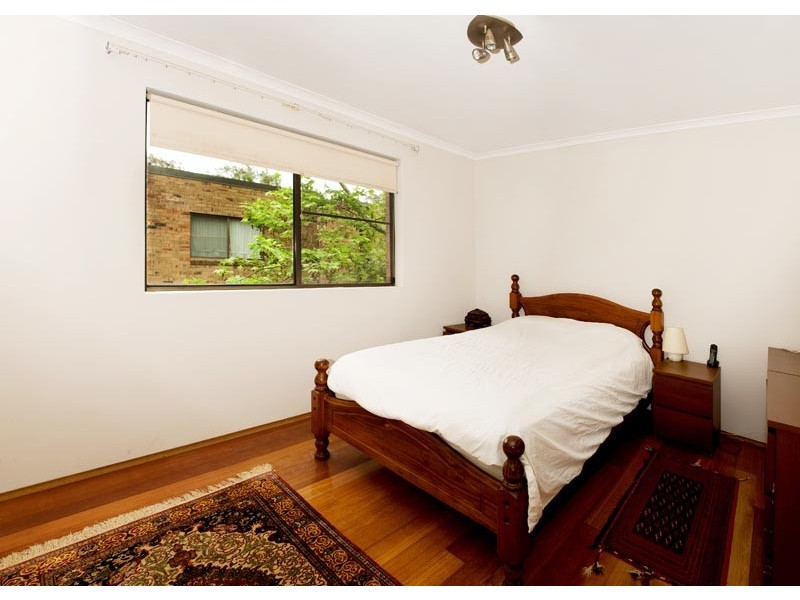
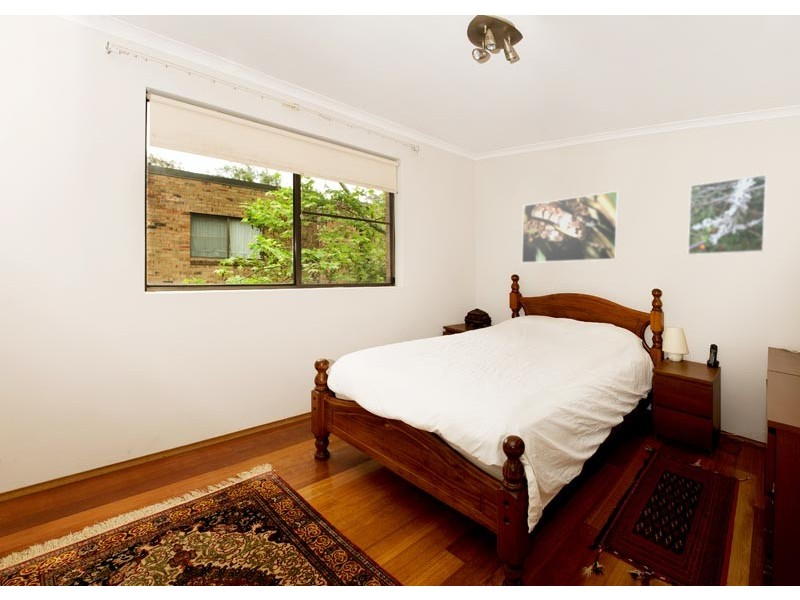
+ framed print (725, 217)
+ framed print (566, 230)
